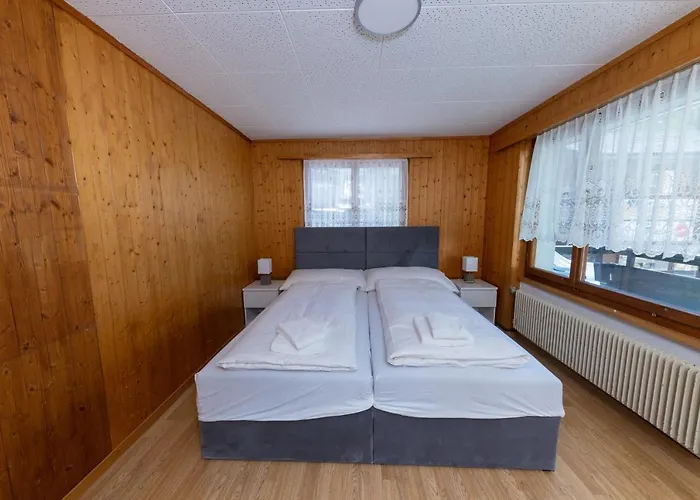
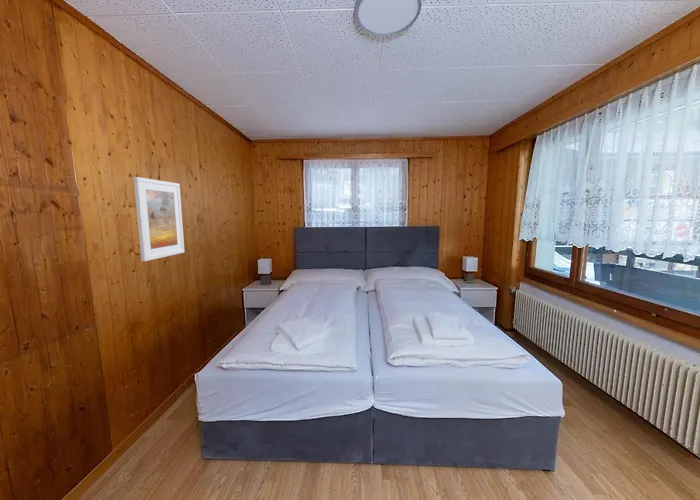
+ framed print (162, 219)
